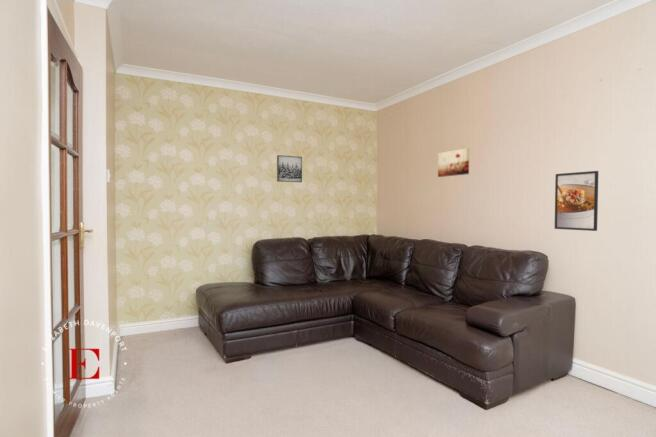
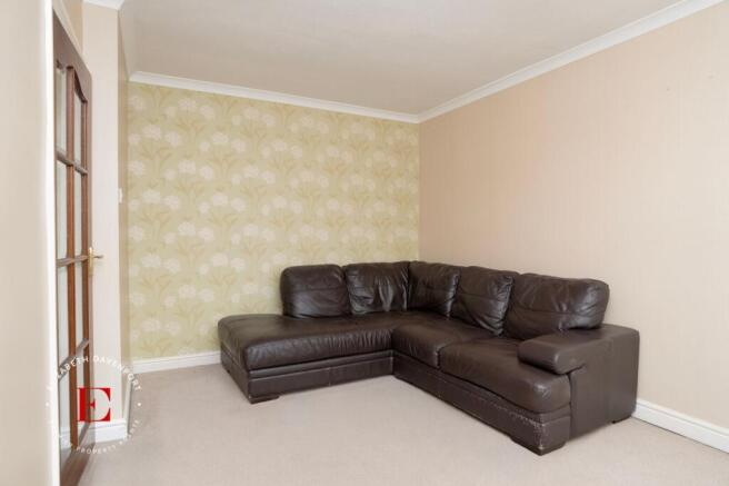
- wall art (289, 169)
- wall art (452, 163)
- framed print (575, 201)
